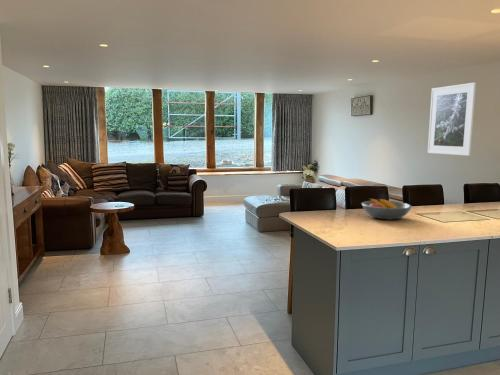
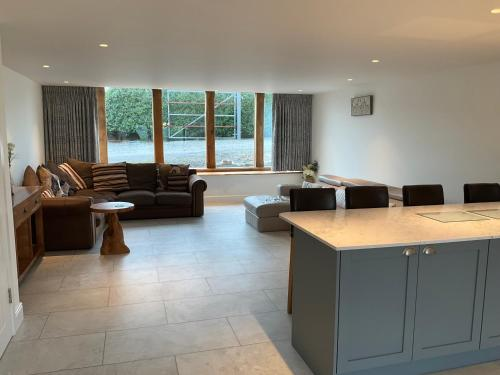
- fruit bowl (385, 209)
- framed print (450, 120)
